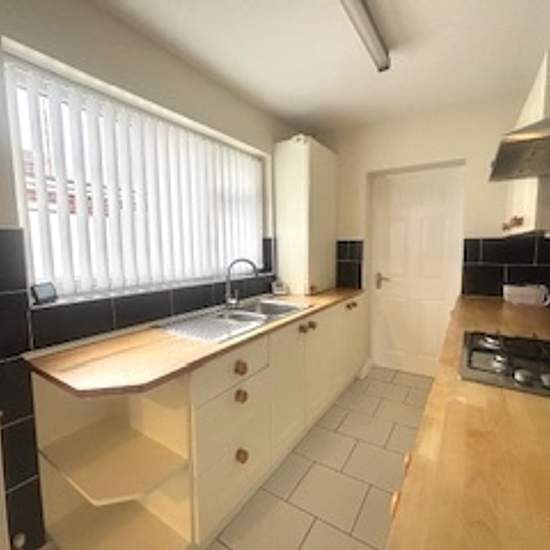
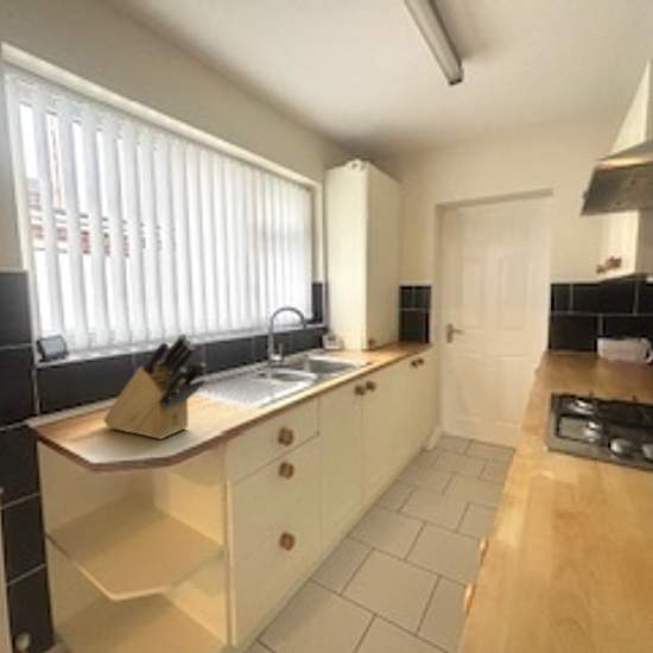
+ knife block (153, 382)
